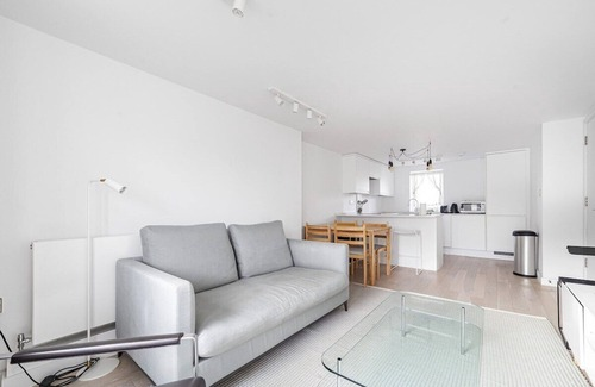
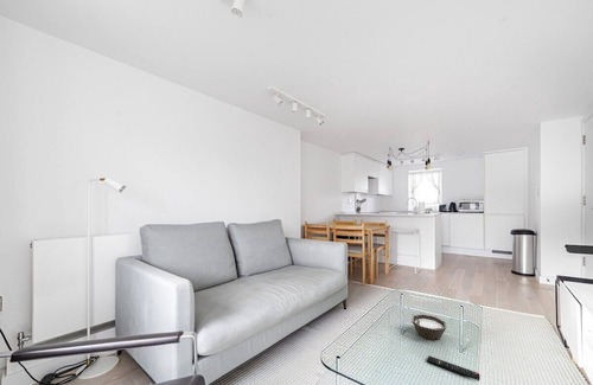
+ remote control (452, 367)
+ bowl (428, 327)
